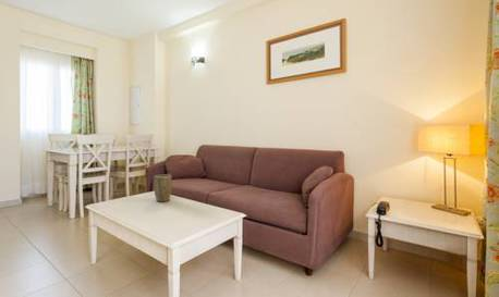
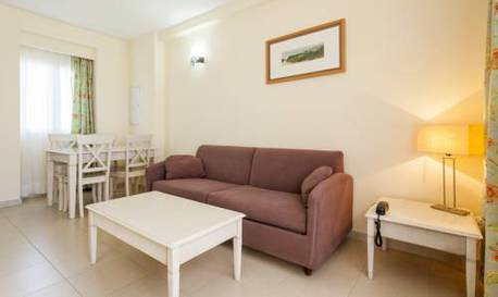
- plant pot (162, 187)
